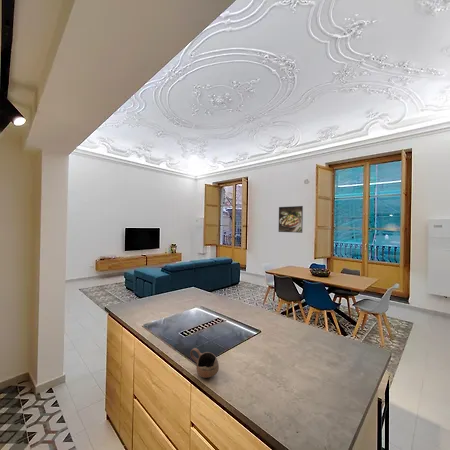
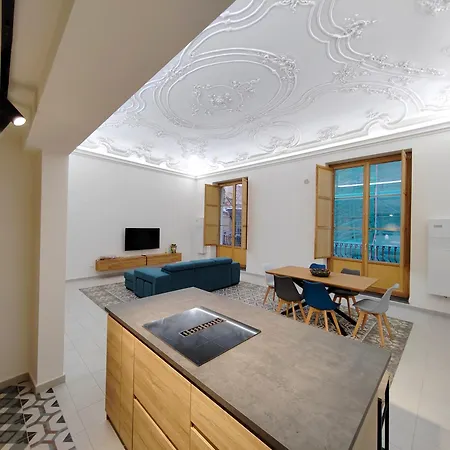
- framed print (290, 219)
- cup (205, 361)
